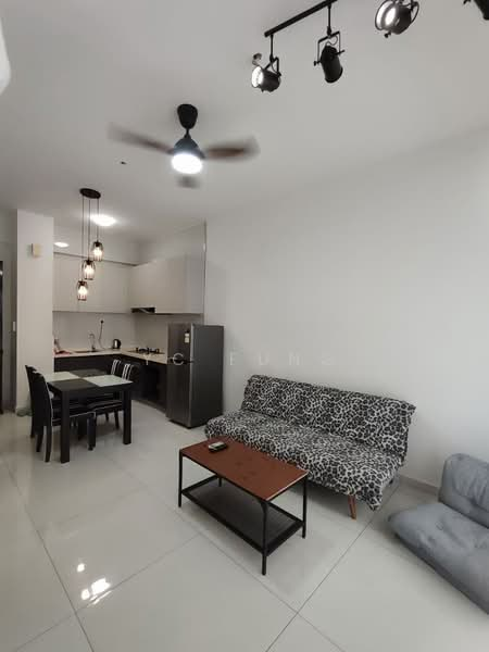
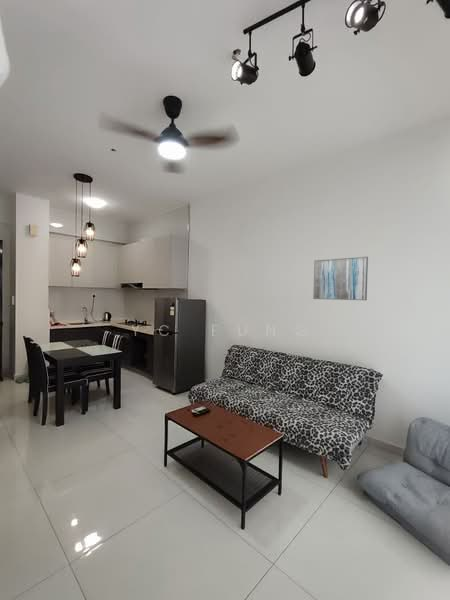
+ wall art (338, 279)
